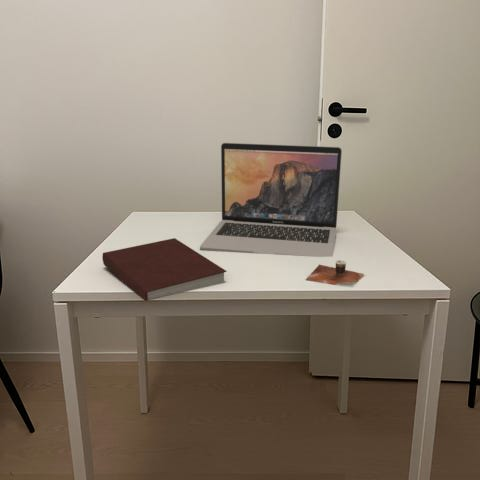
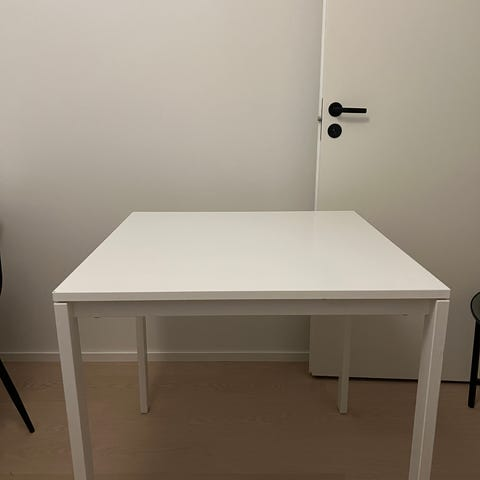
- laptop (272, 197)
- notebook (162, 267)
- cup (335, 269)
